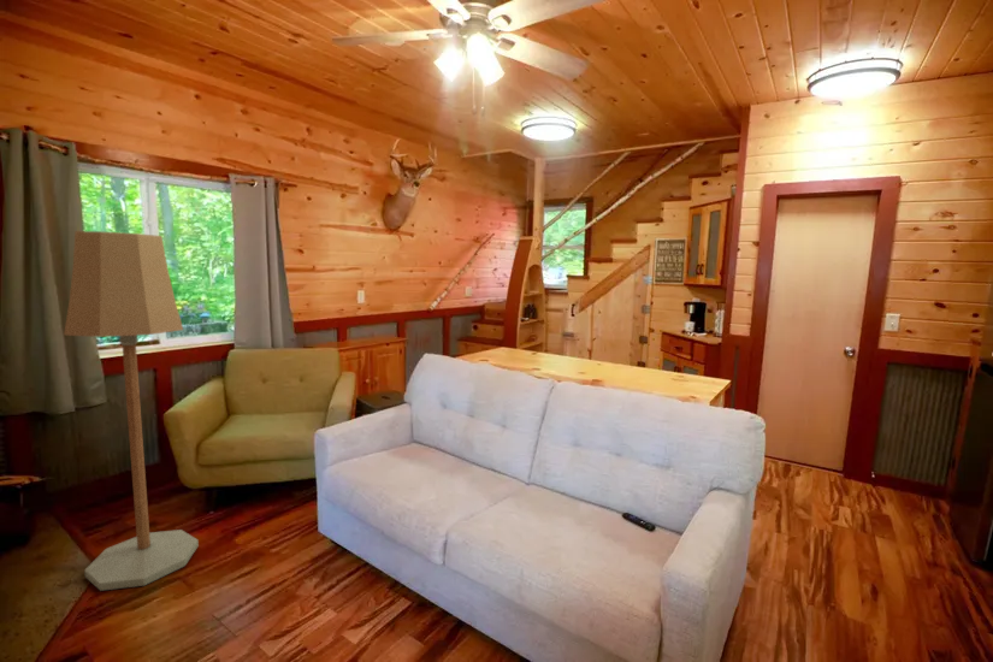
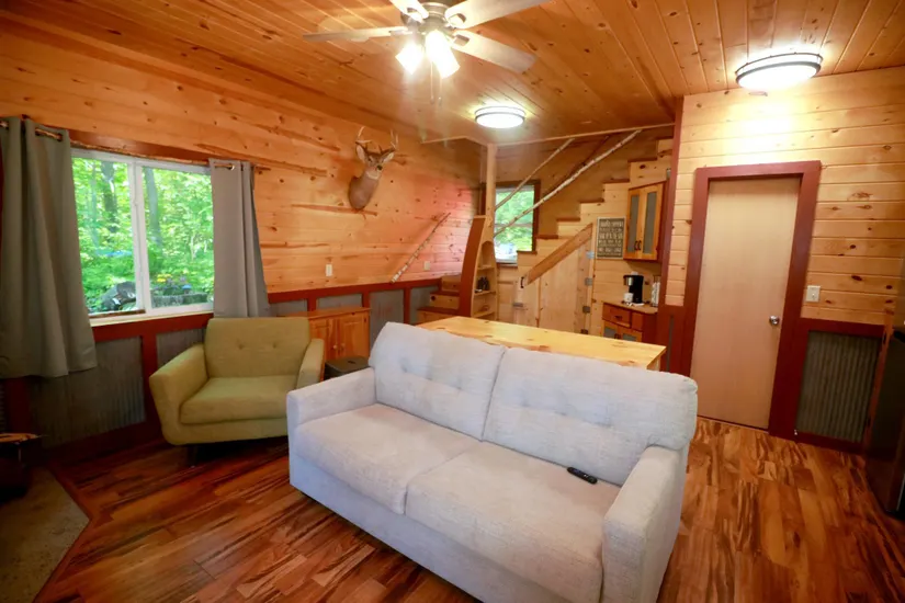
- floor lamp (132, 404)
